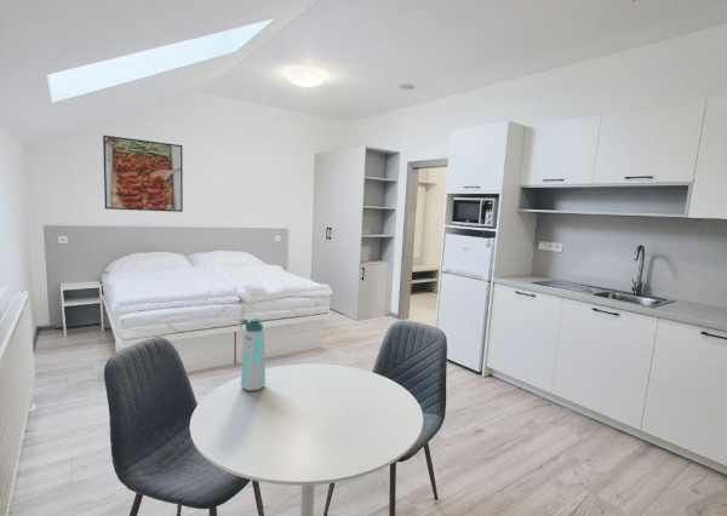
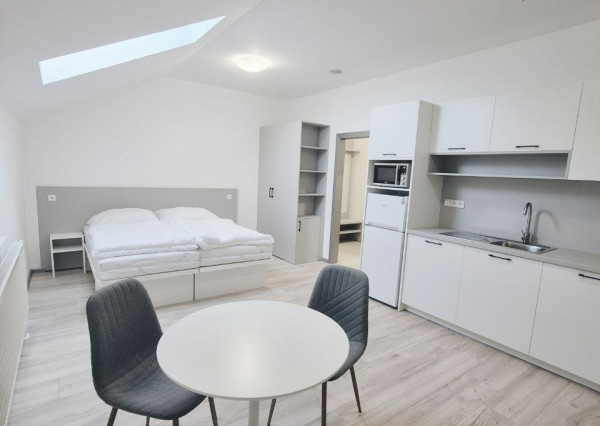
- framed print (144, 176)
- water bottle (252, 352)
